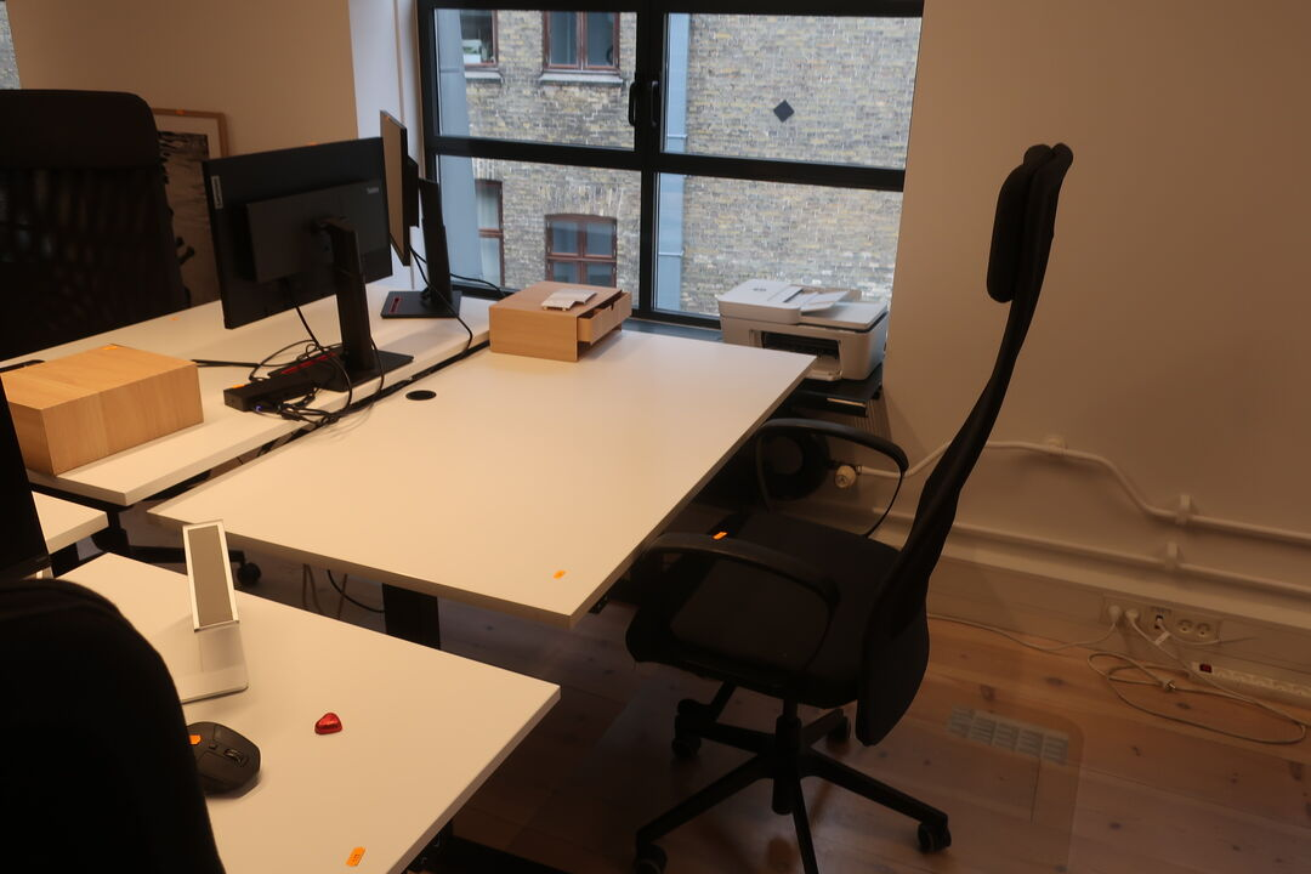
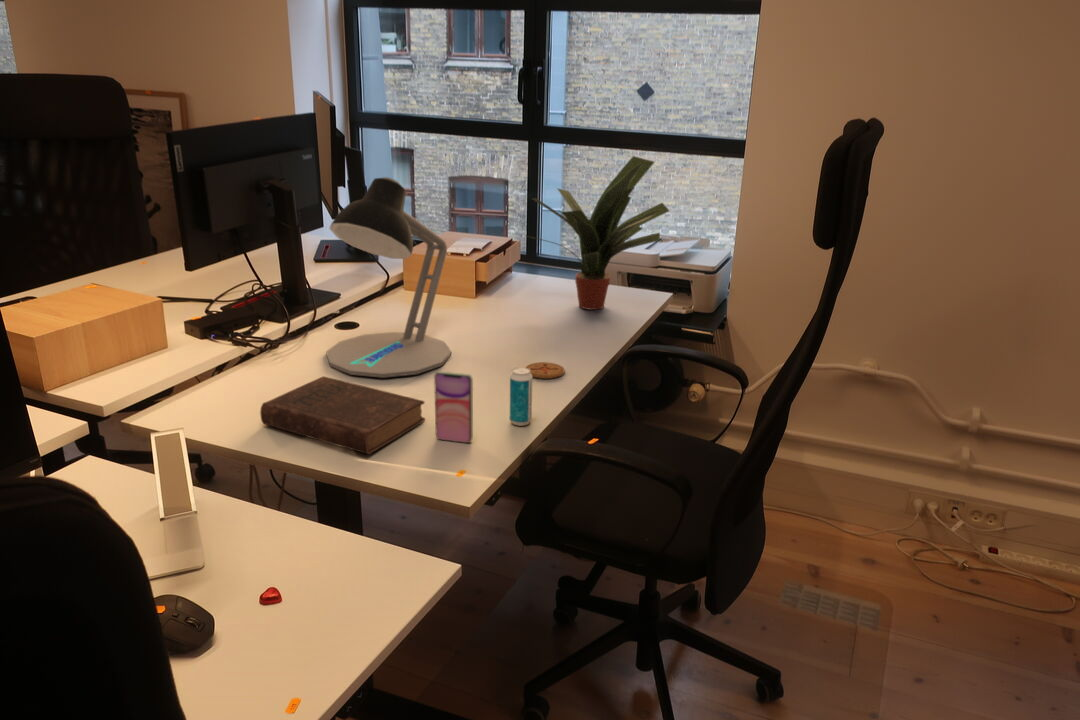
+ beverage can (520, 396)
+ coaster (544, 370)
+ desk lamp (396, 258)
+ potted plant (602, 236)
+ smartphone (454, 407)
+ book (343, 413)
